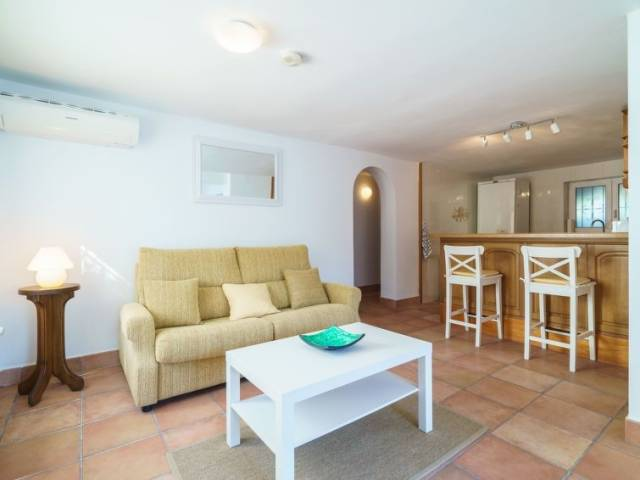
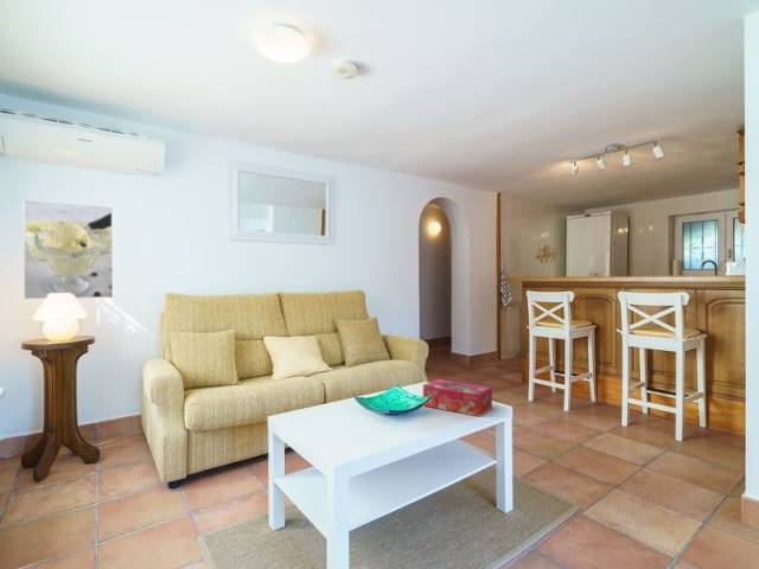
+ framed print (70, 250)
+ tissue box (457, 396)
